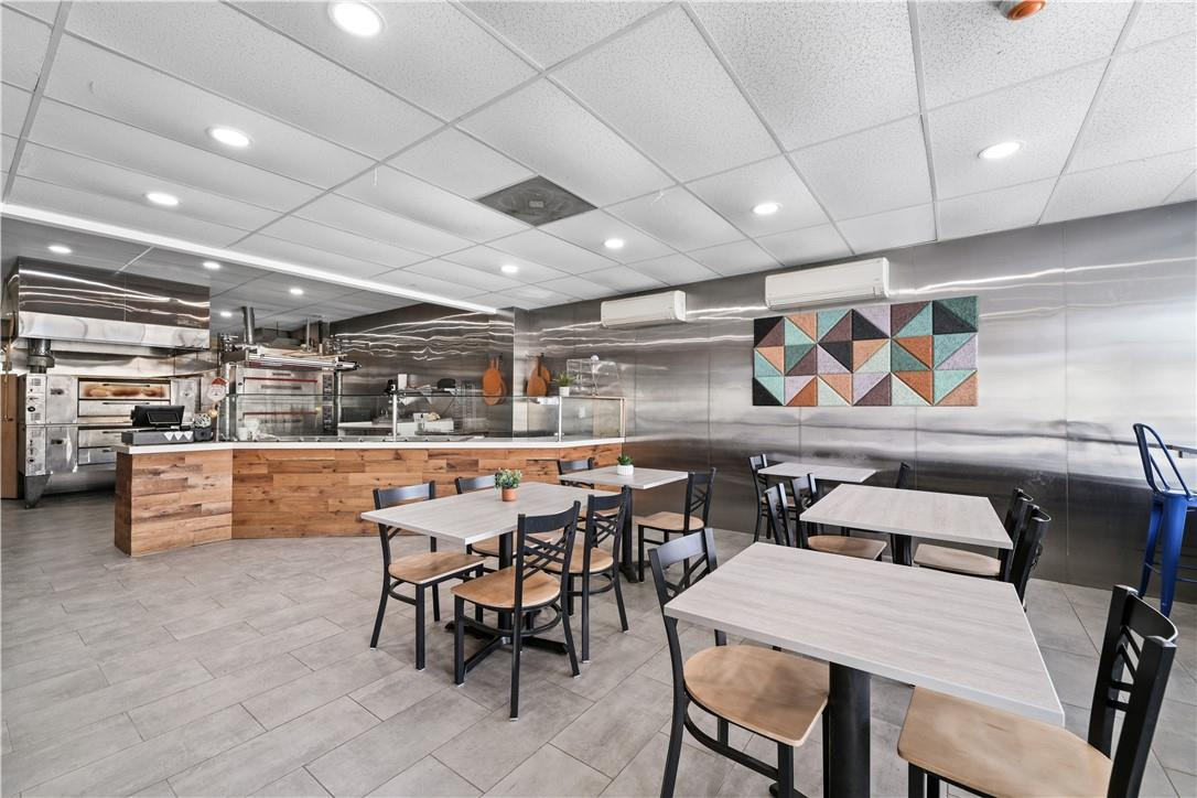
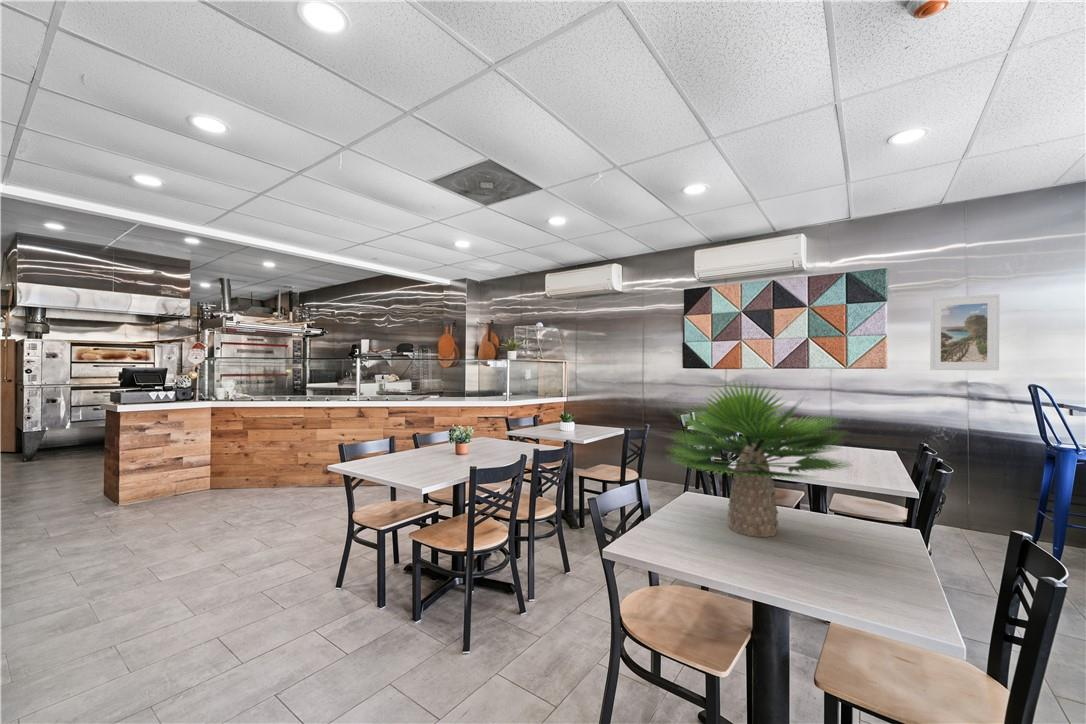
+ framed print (963, 333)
+ potted plant (752, 454)
